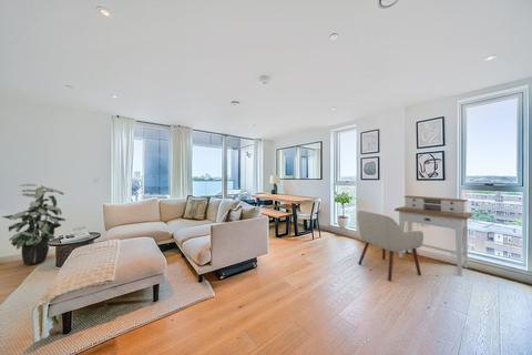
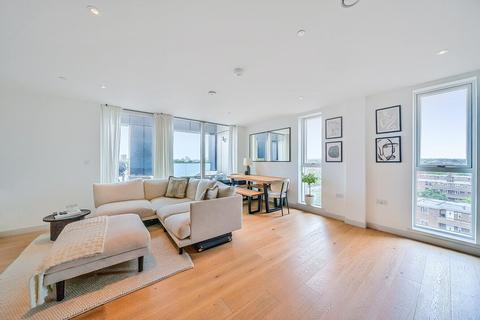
- indoor plant (34, 222)
- desk (430, 224)
- chair (386, 240)
